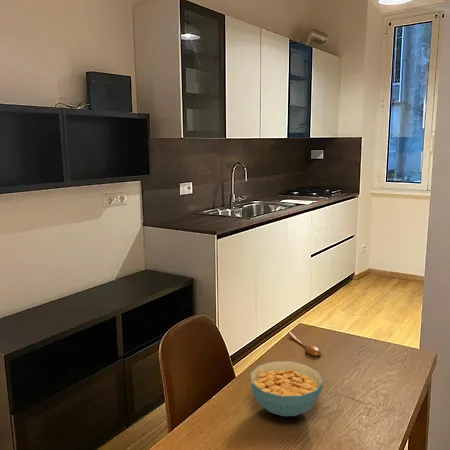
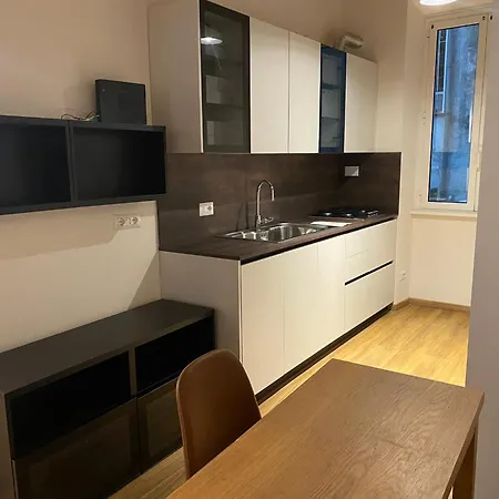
- spoon (302, 343)
- cereal bowl (285, 393)
